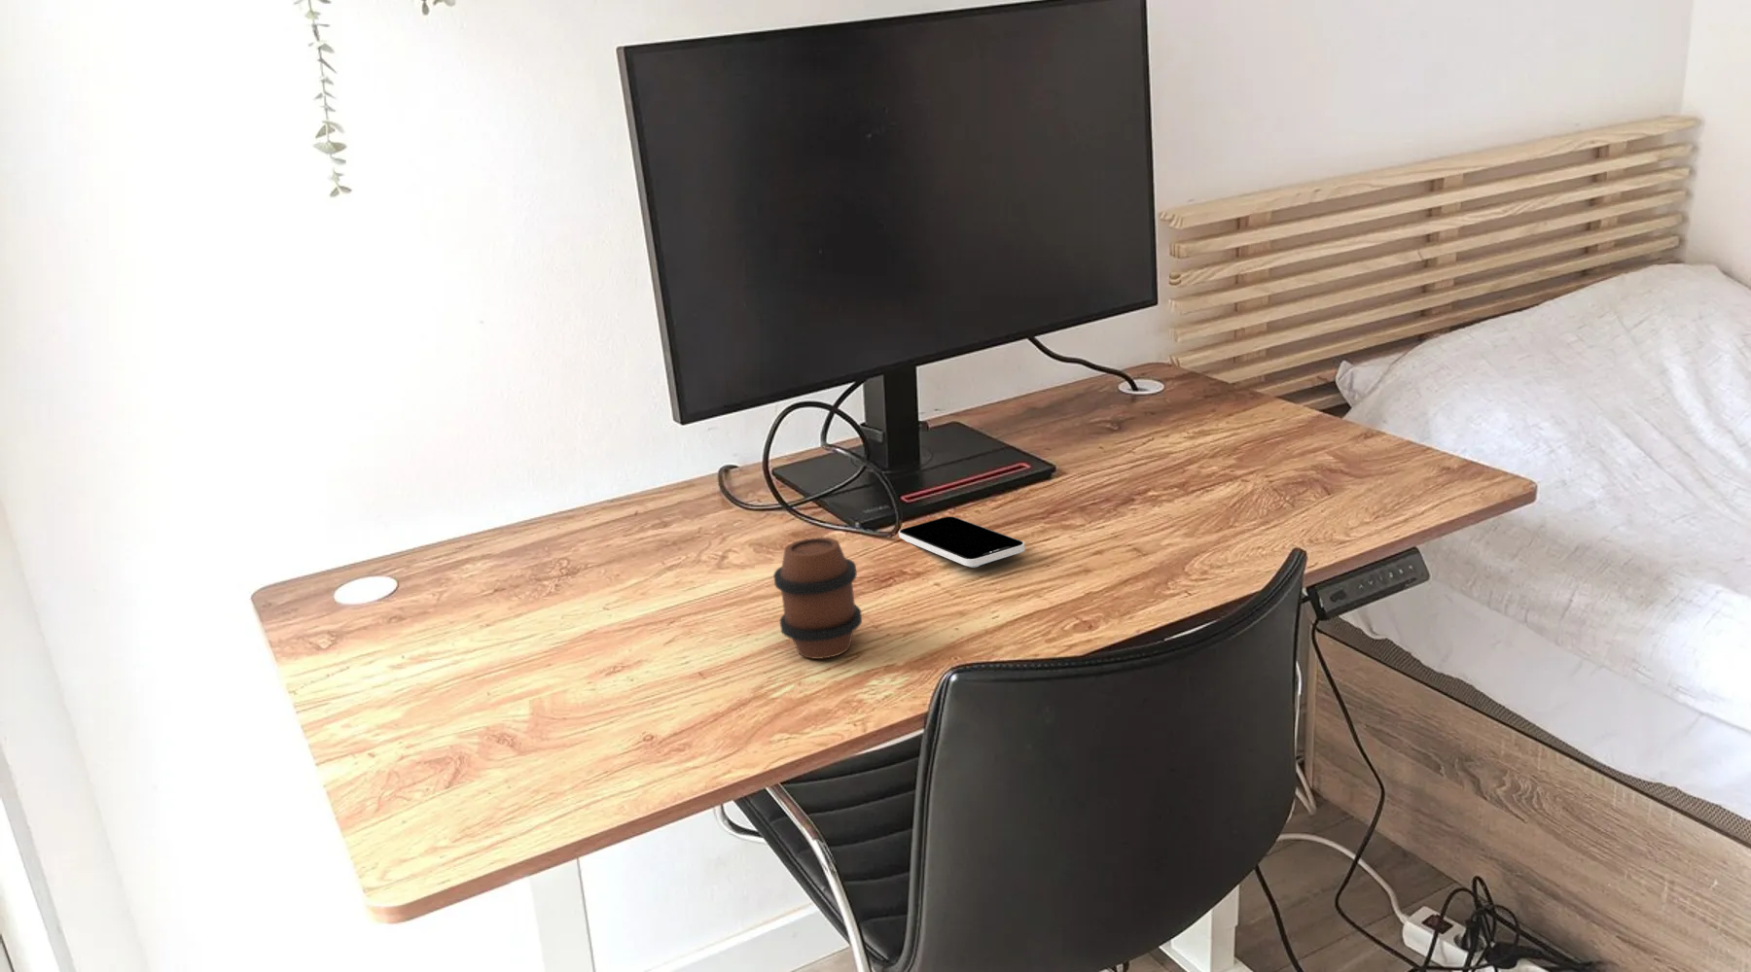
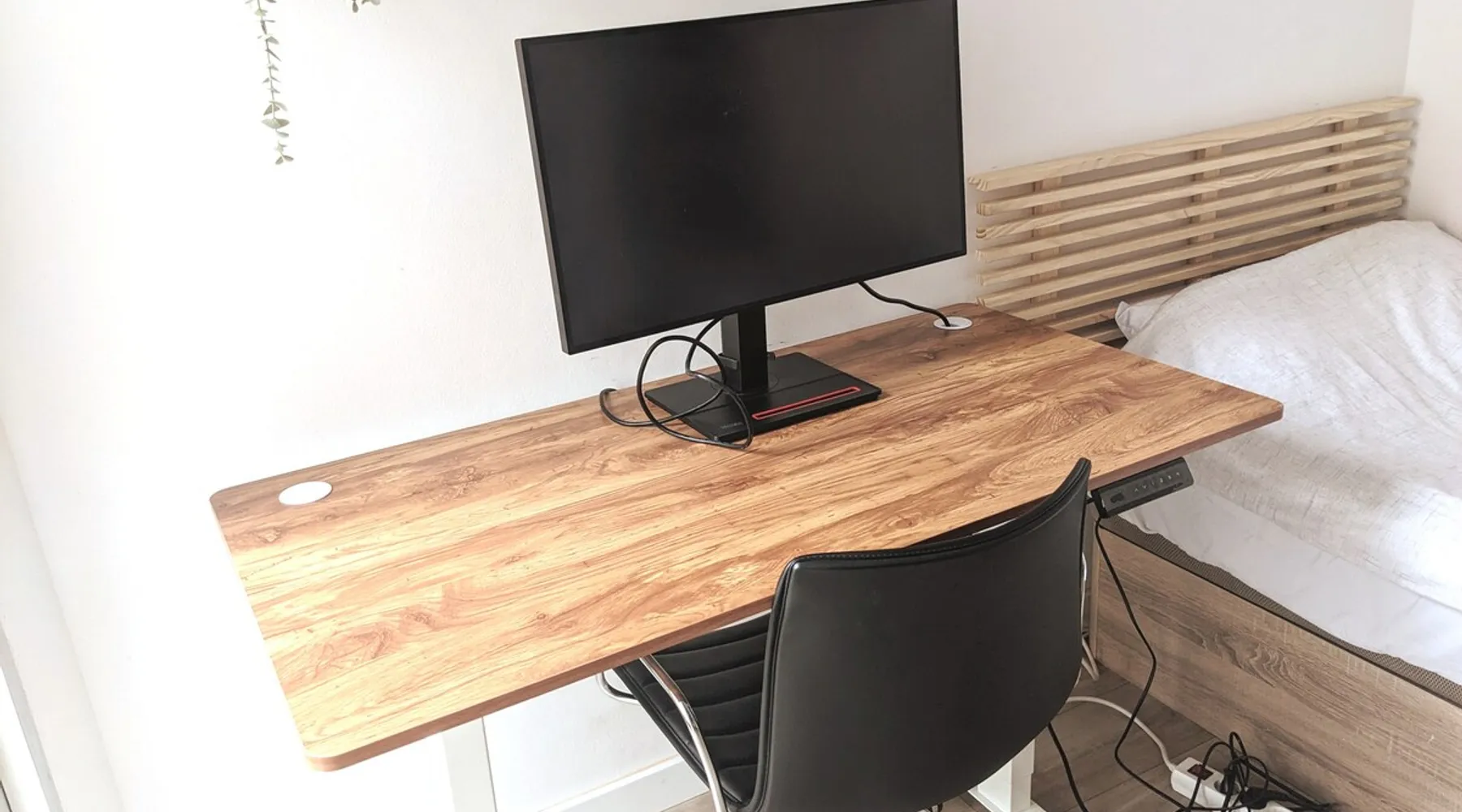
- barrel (818, 597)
- smartphone (959, 540)
